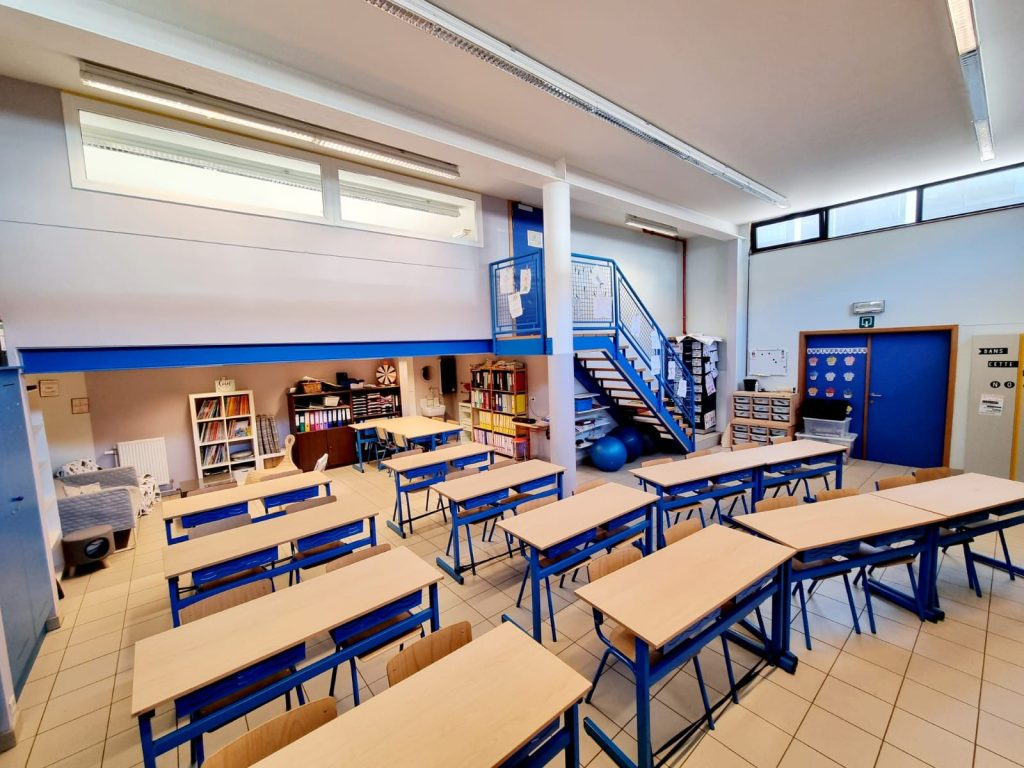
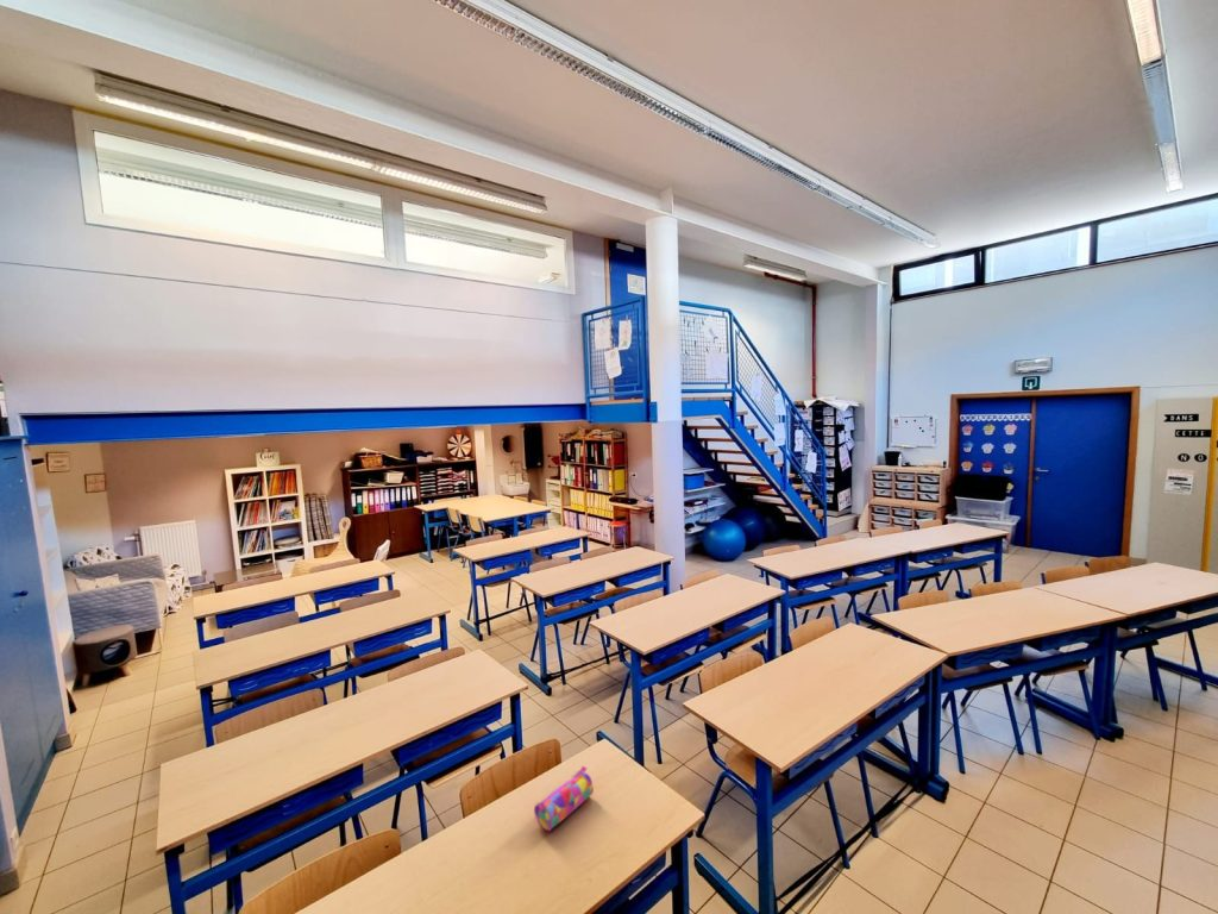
+ pencil case (564, 797)
